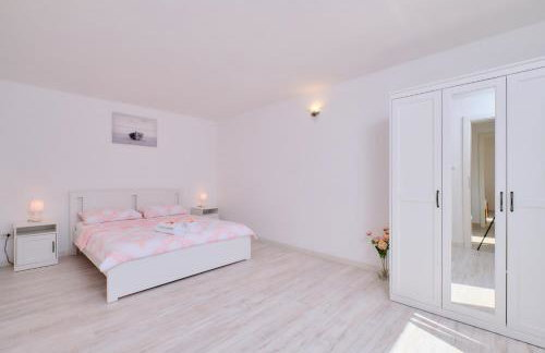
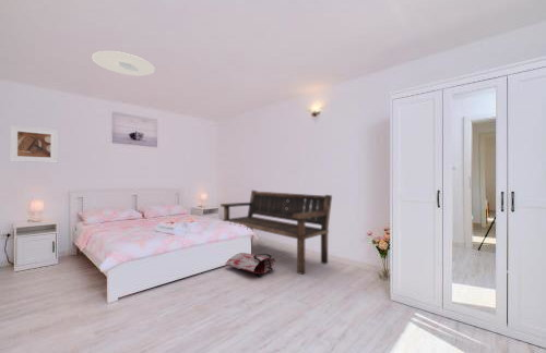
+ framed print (34, 144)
+ bench (271, 223)
+ bag (250, 260)
+ ceiling light (124, 61)
